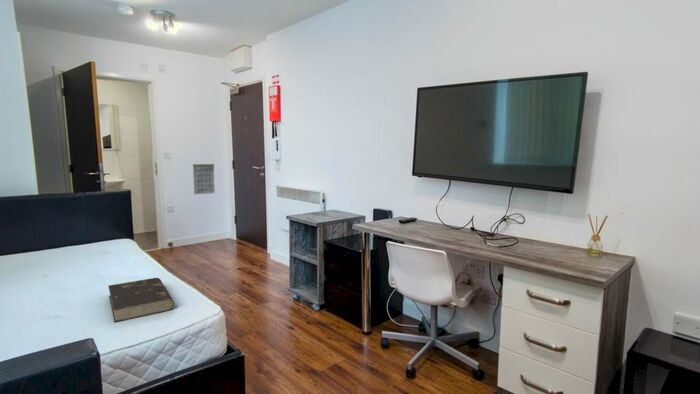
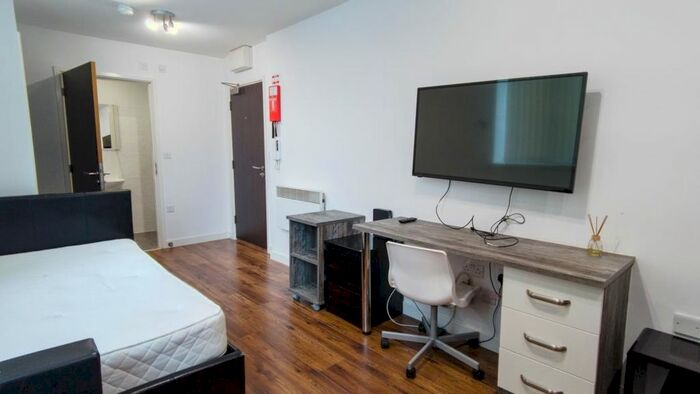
- calendar (203, 175)
- book (140, 296)
